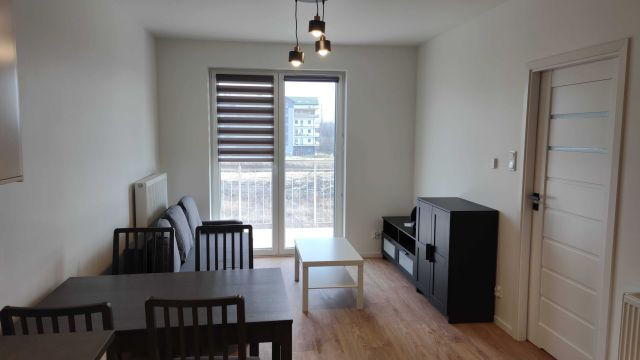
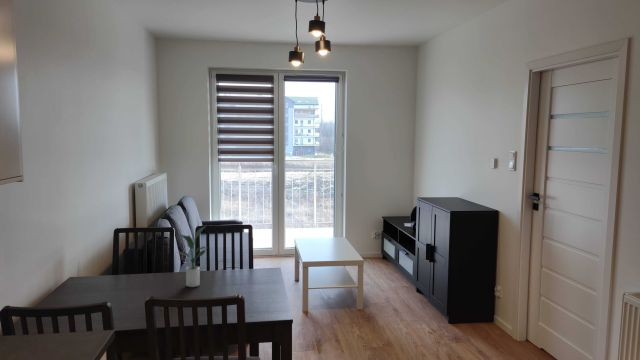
+ potted plant (192, 255)
